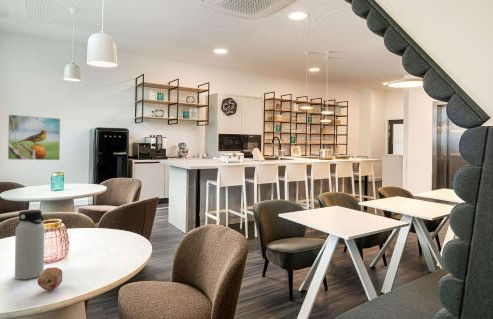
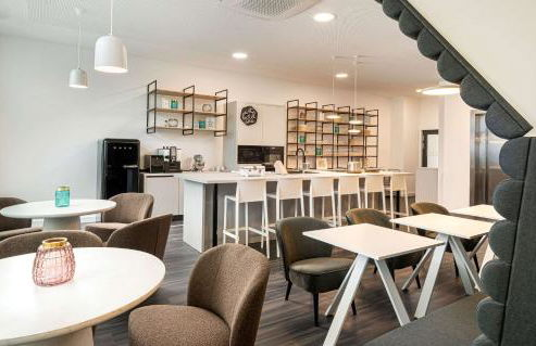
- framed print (35, 138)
- water bottle (30, 243)
- fruit (50, 278)
